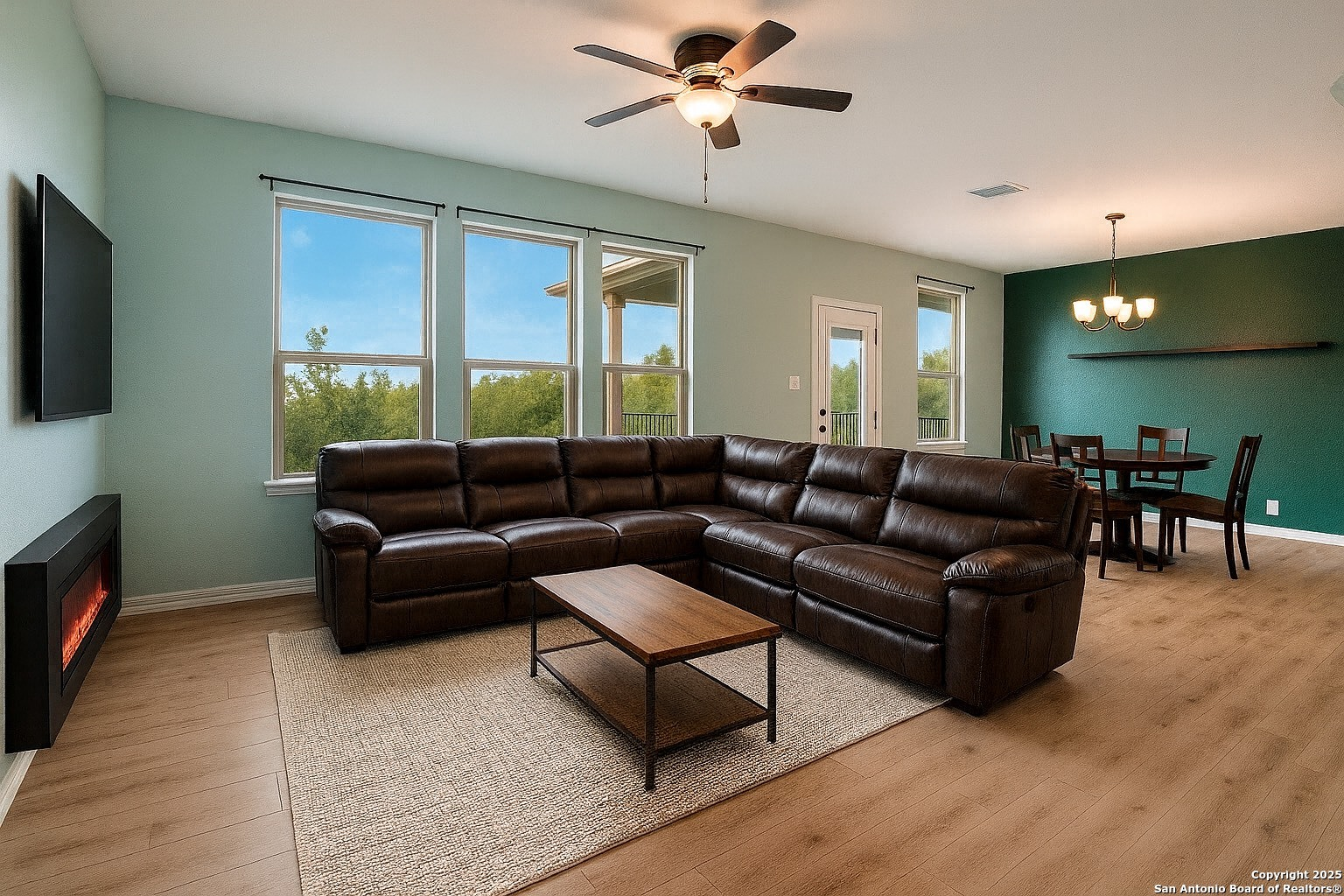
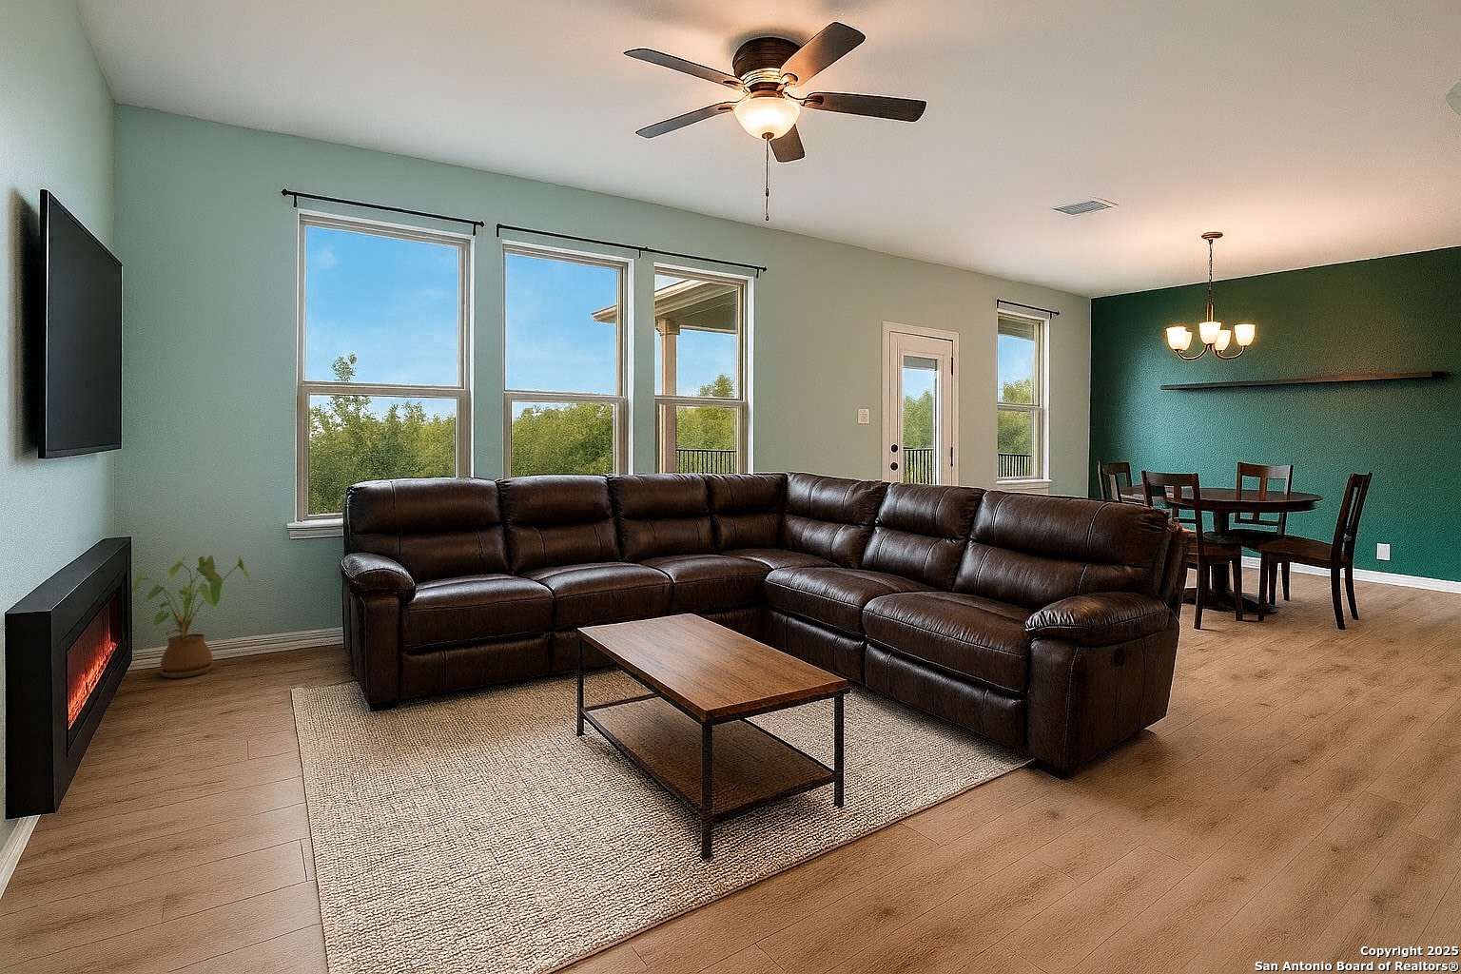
+ house plant (193, 615)
